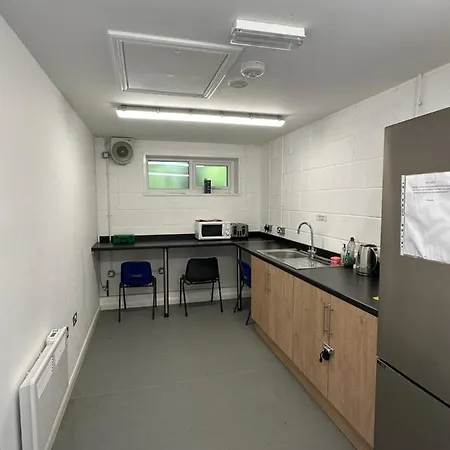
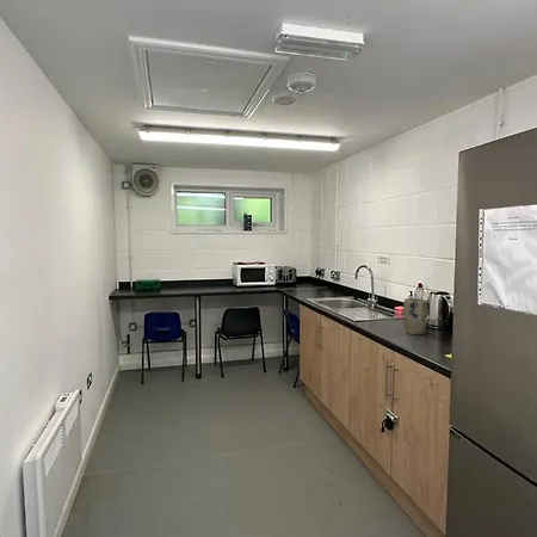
+ plant pot (414, 316)
